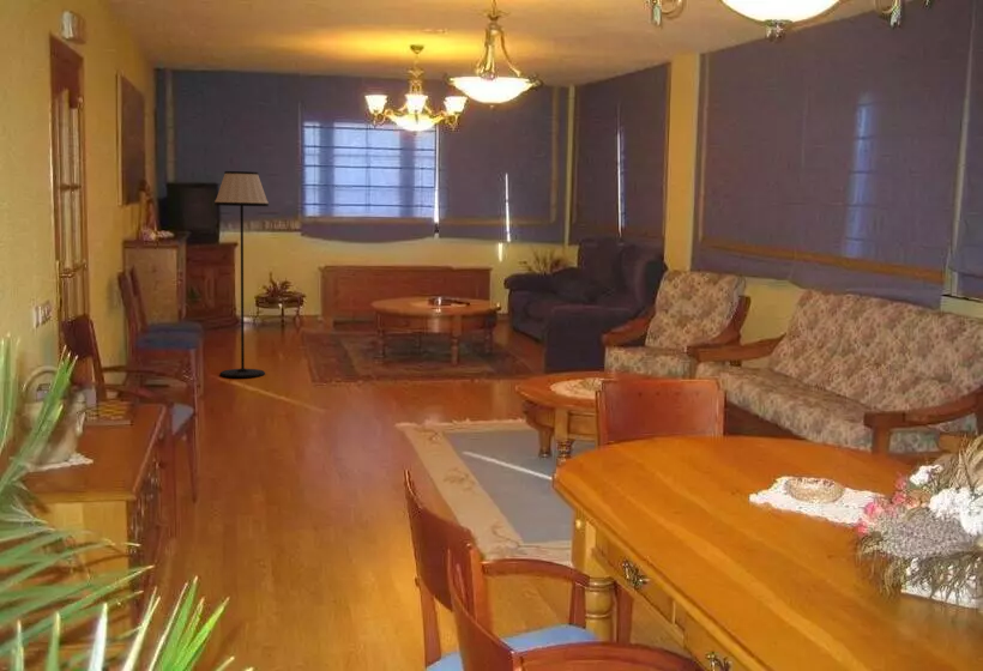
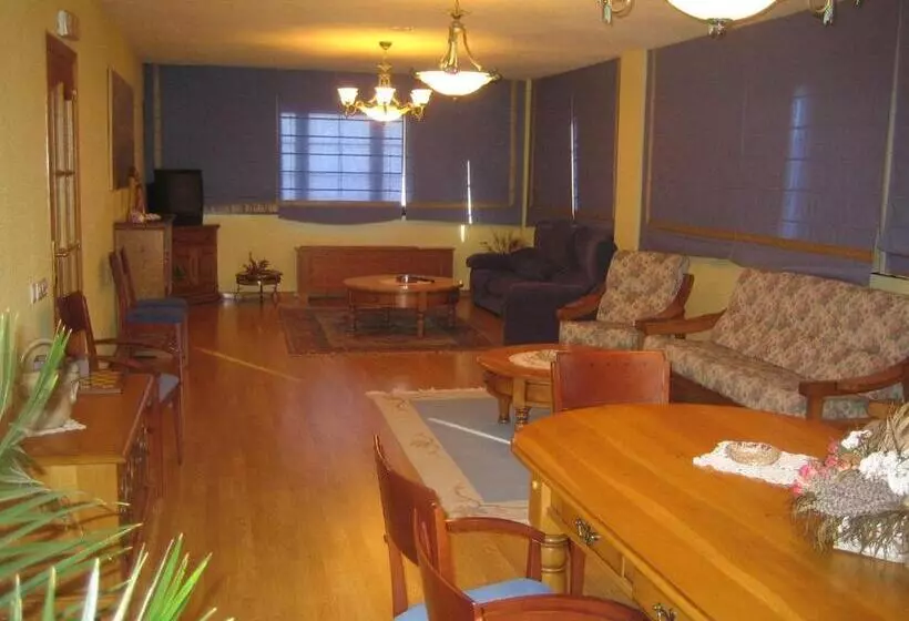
- floor lamp (242, 273)
